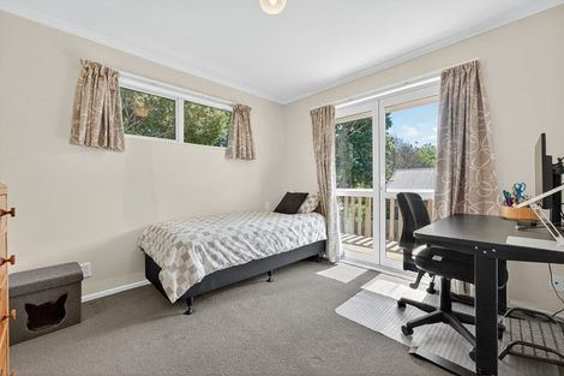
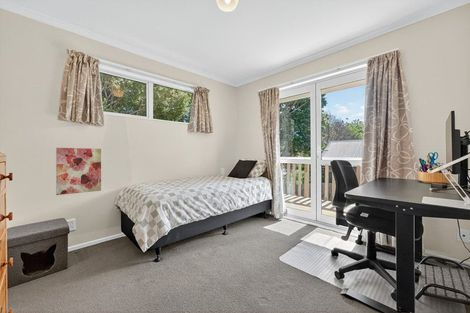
+ wall art (80, 170)
